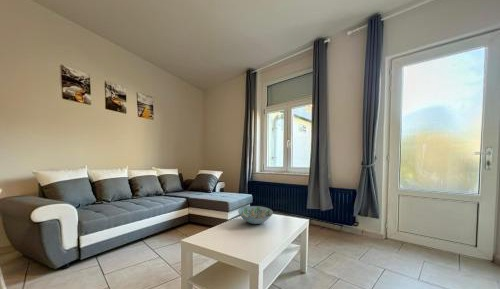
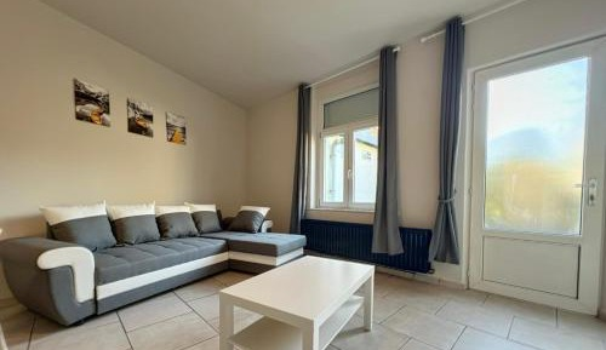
- decorative bowl (255, 216)
